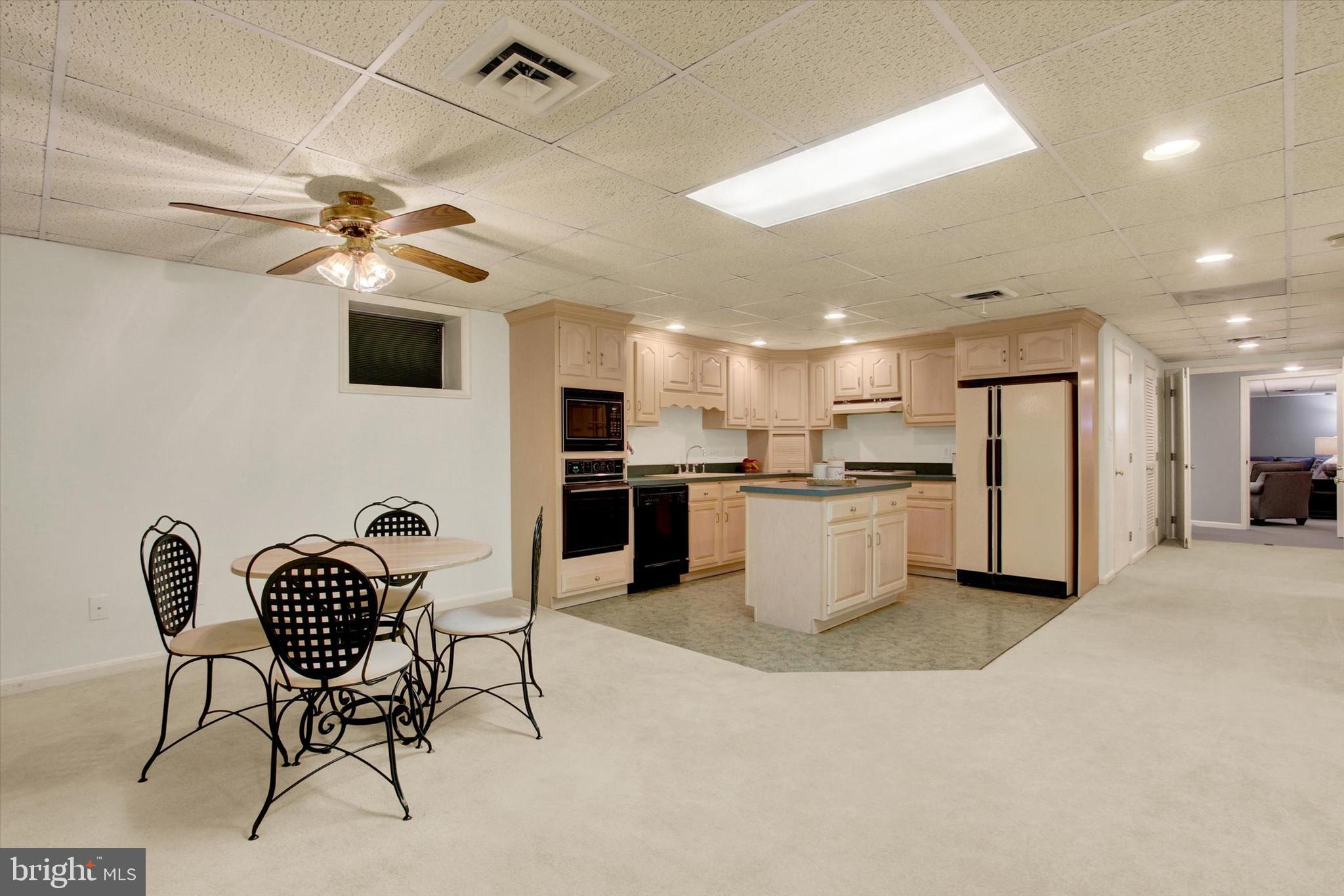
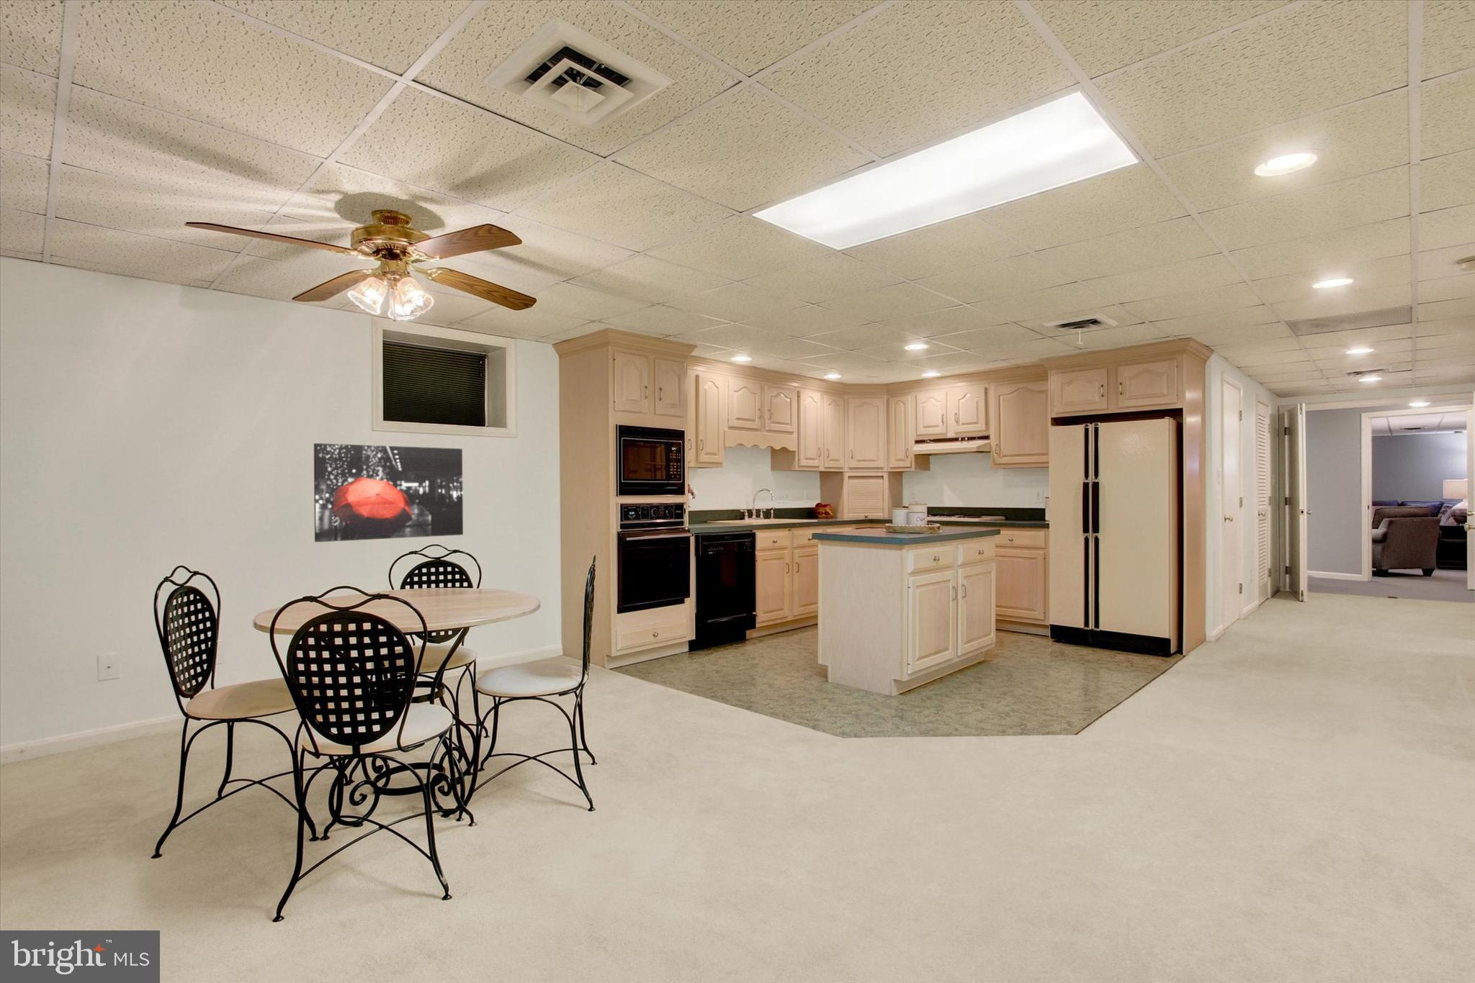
+ wall art (393, 493)
